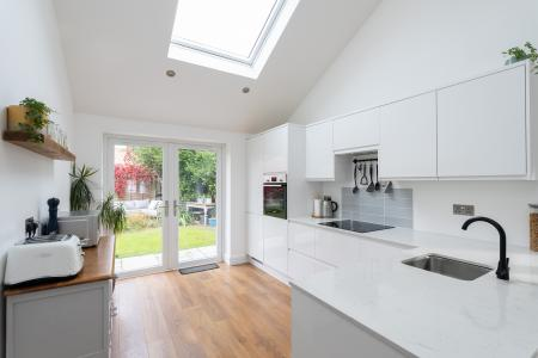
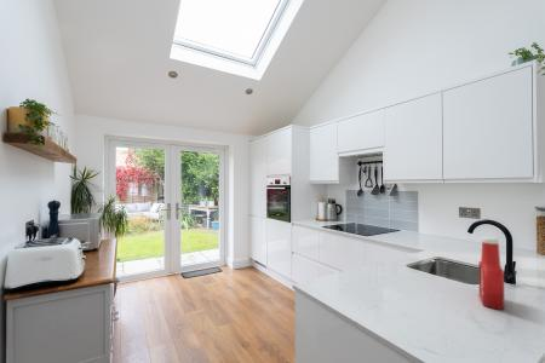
+ soap bottle (490, 270)
